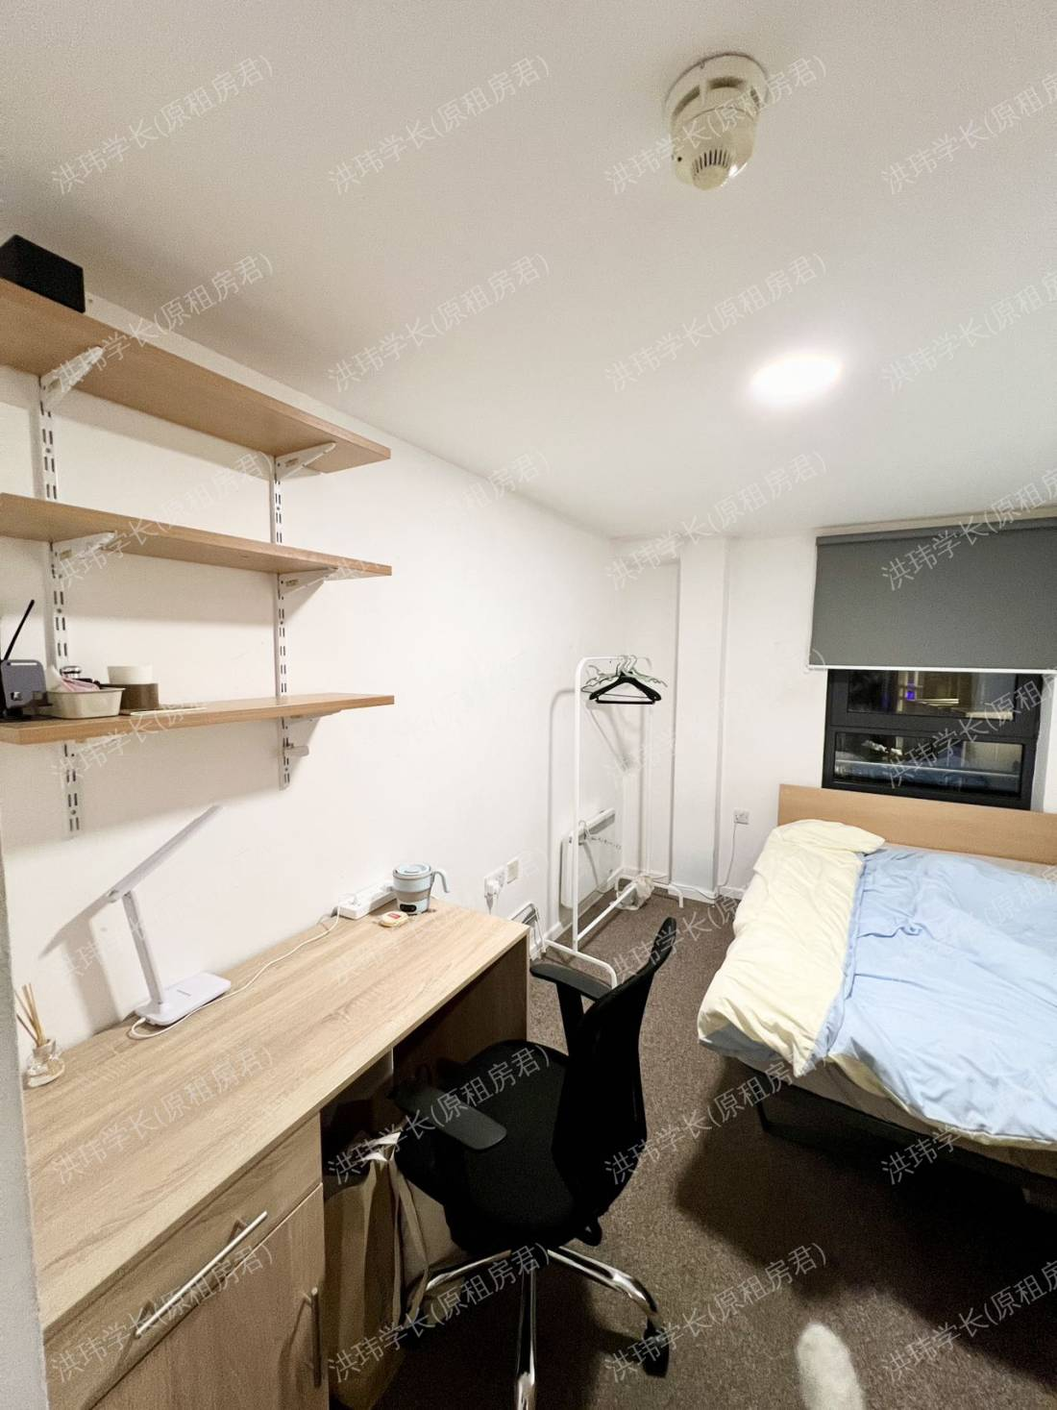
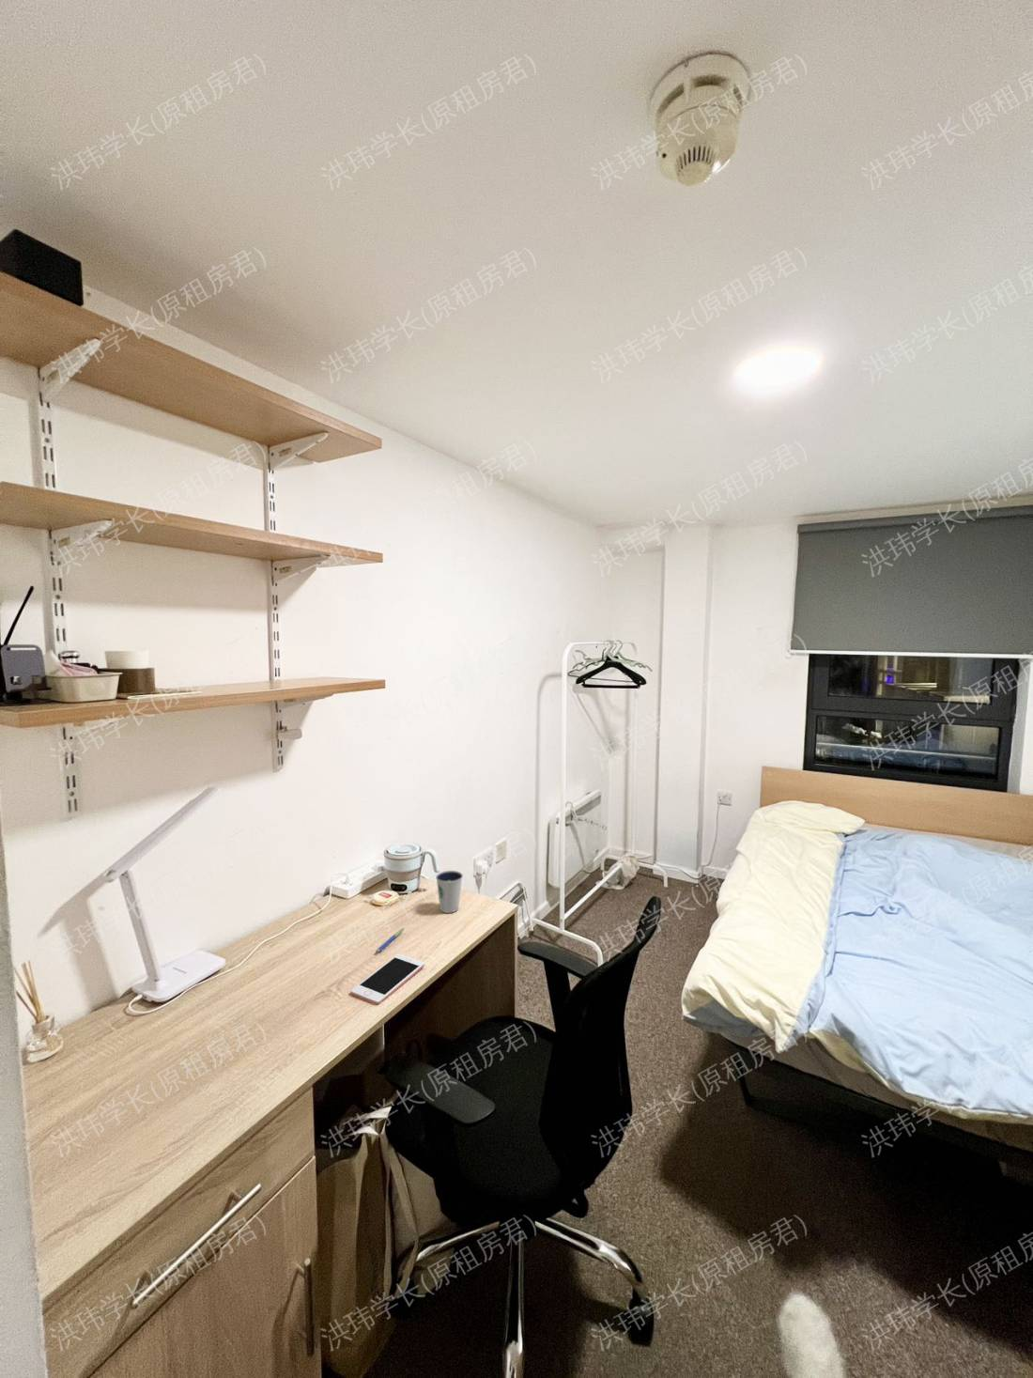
+ cell phone (388, 977)
+ dixie cup (449, 892)
+ pen (391, 940)
